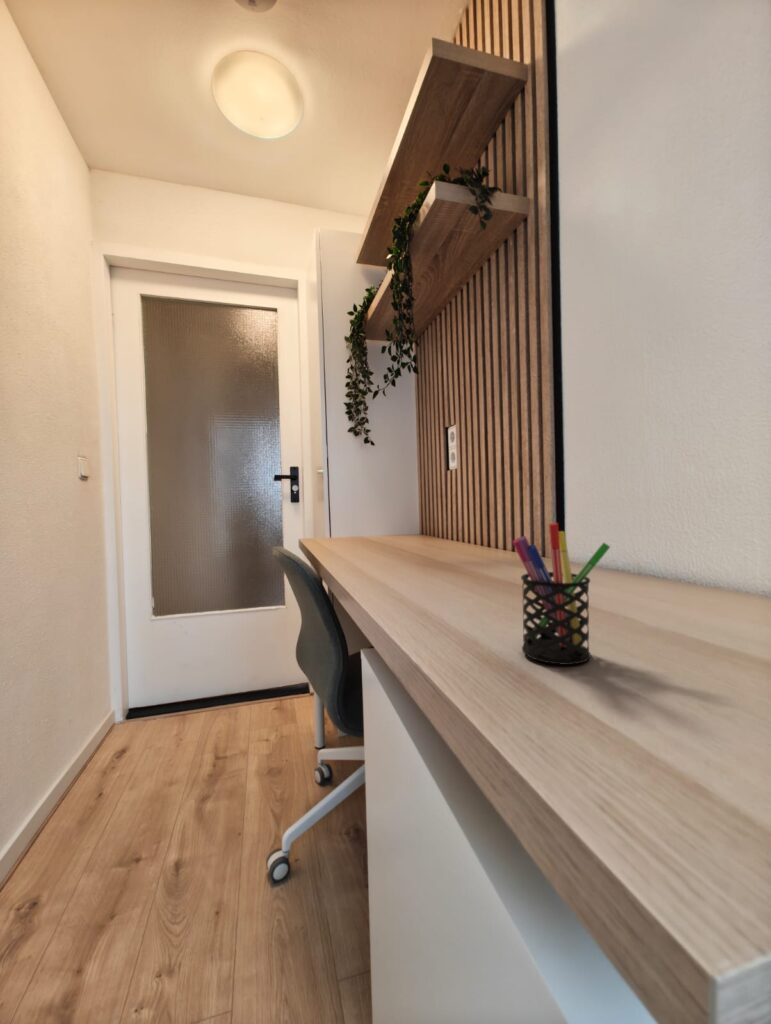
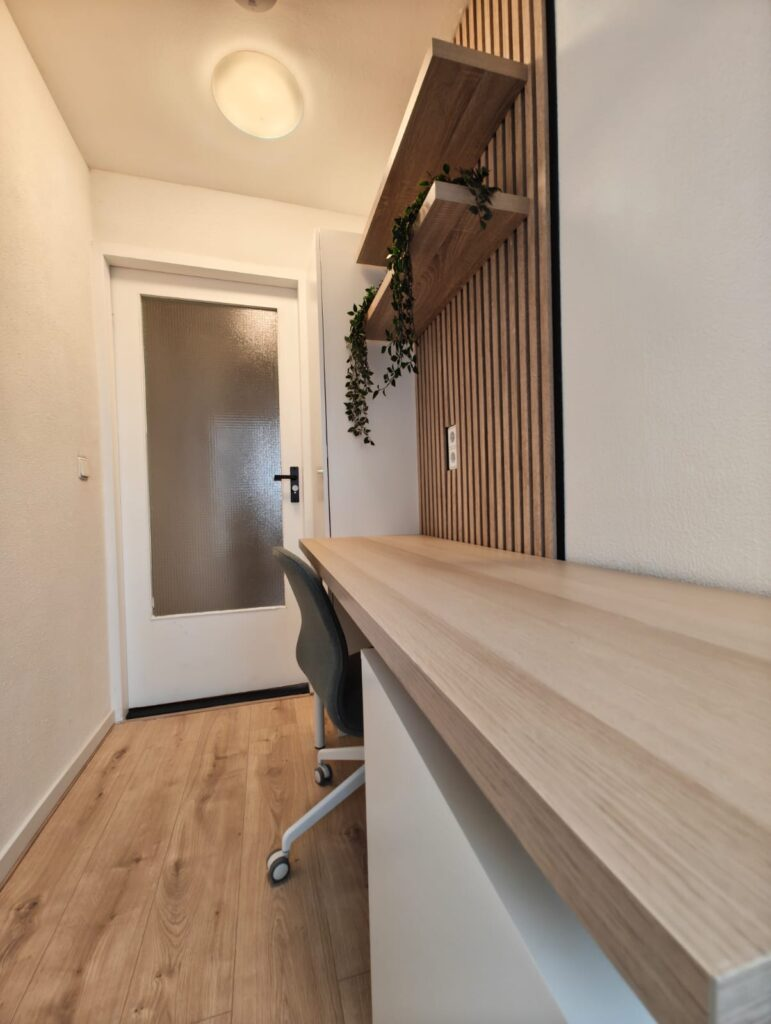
- pen holder (562, 588)
